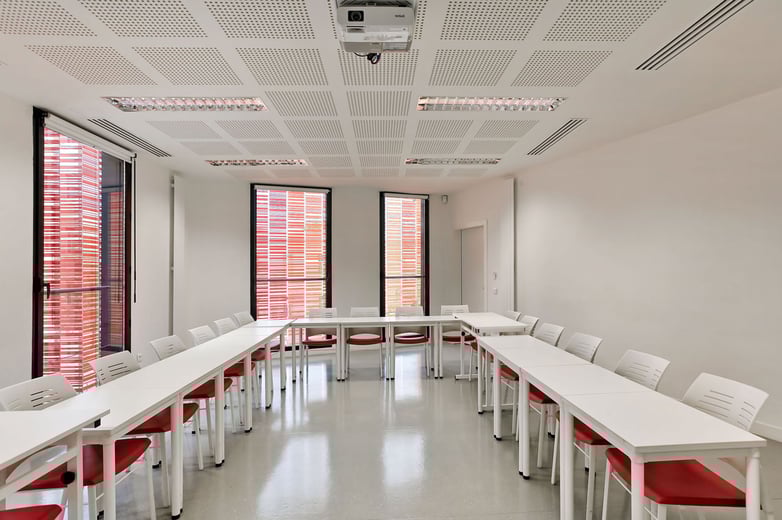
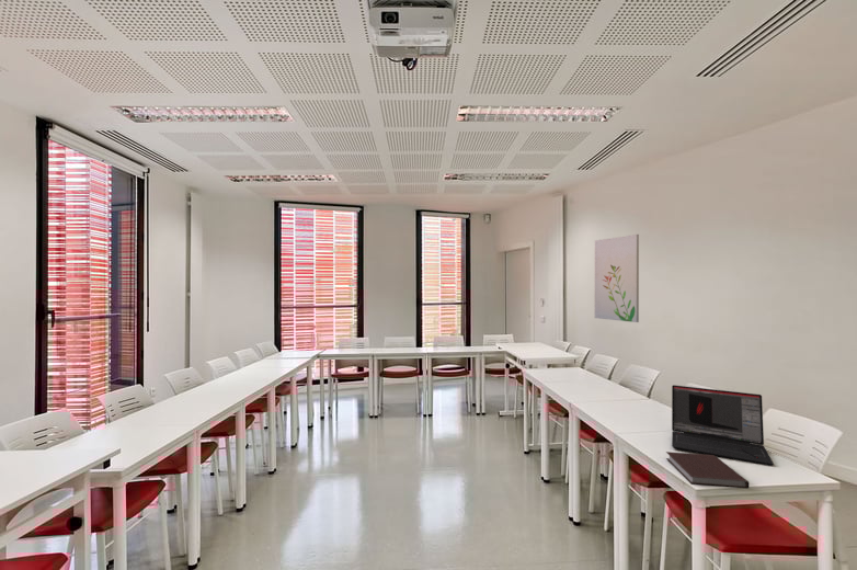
+ laptop (717, 421)
+ wall art (615, 278)
+ notebook (704, 468)
